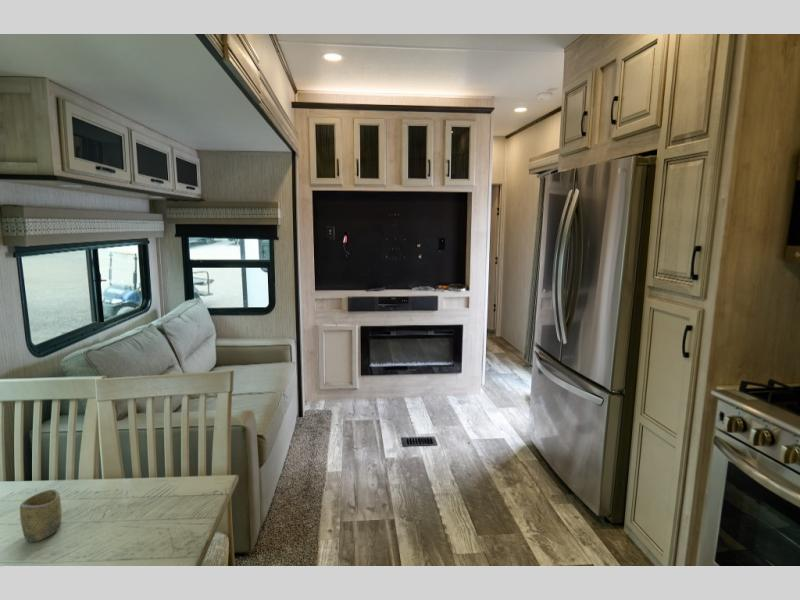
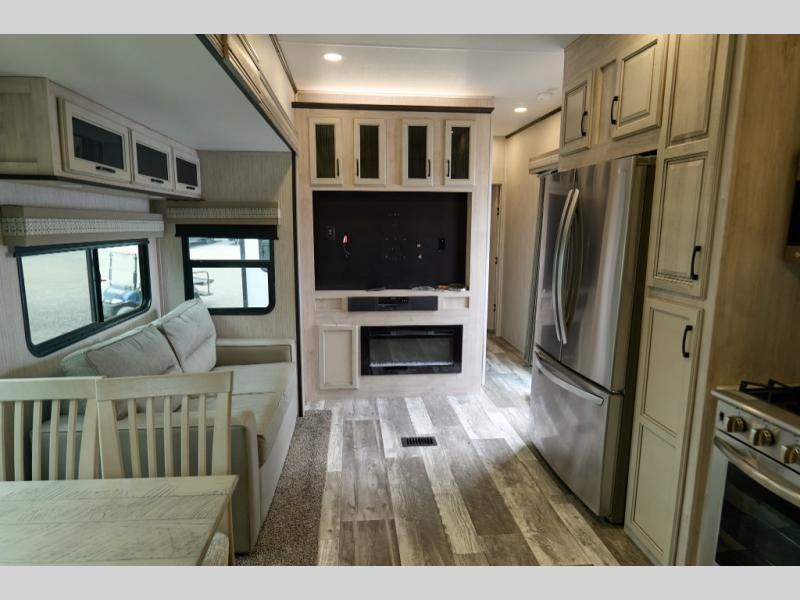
- cup (41, 515)
